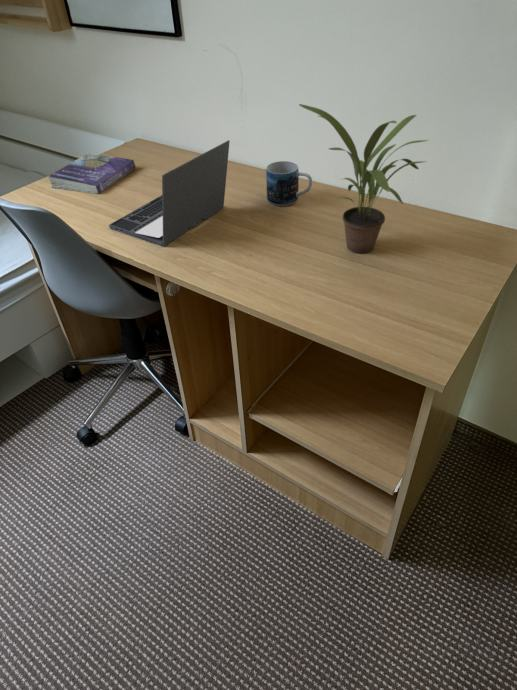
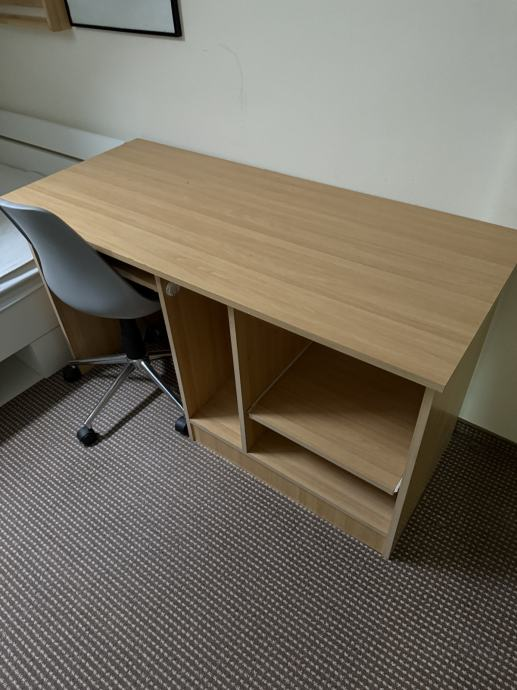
- mug (289, 184)
- potted plant (358, 181)
- laptop (167, 185)
- book (93, 171)
